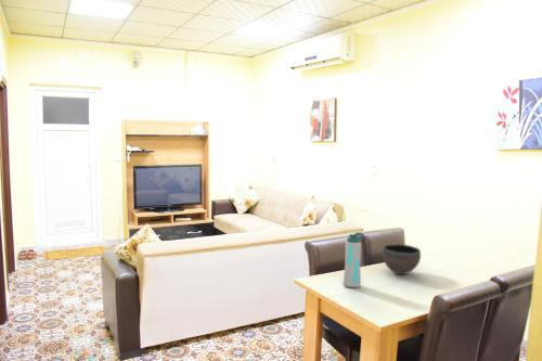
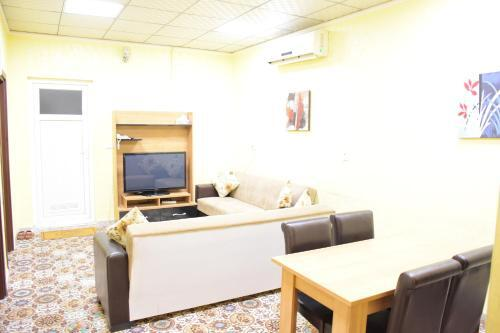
- water bottle (353, 259)
- bowl (401, 260)
